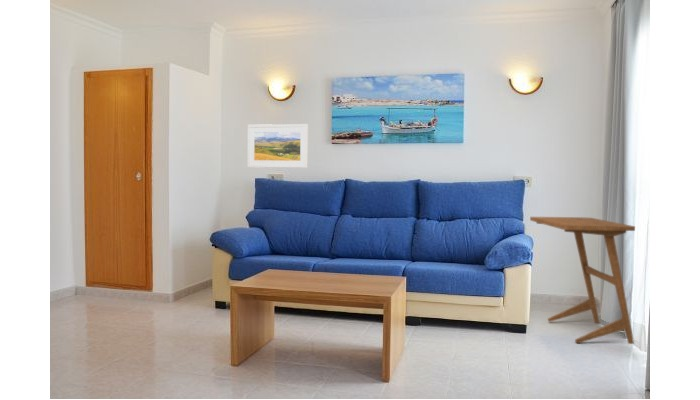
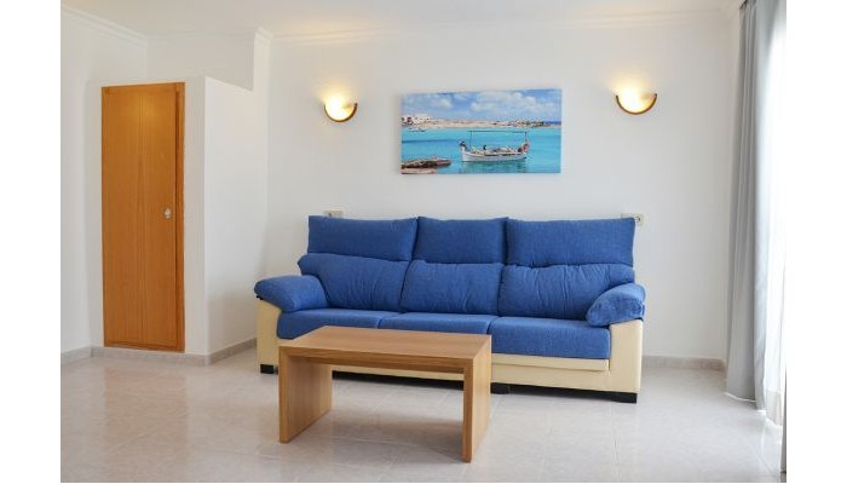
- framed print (277, 146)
- side table (583, 274)
